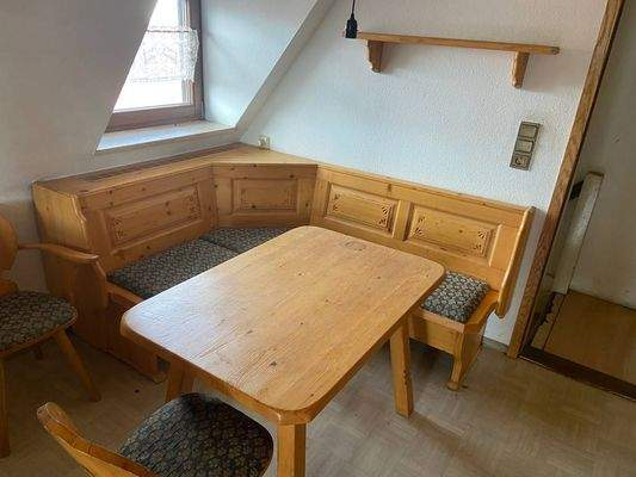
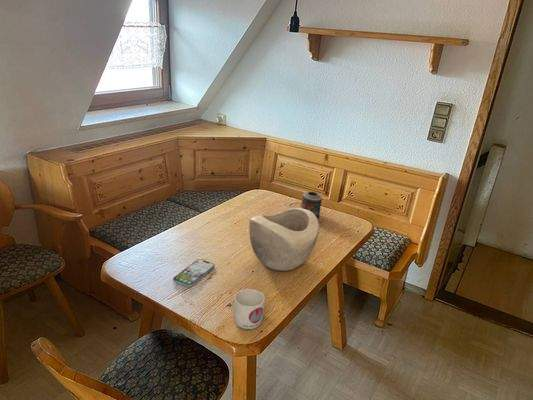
+ smartphone (194, 272)
+ candle (307, 204)
+ decorative bowl (282, 238)
+ mug (252, 306)
